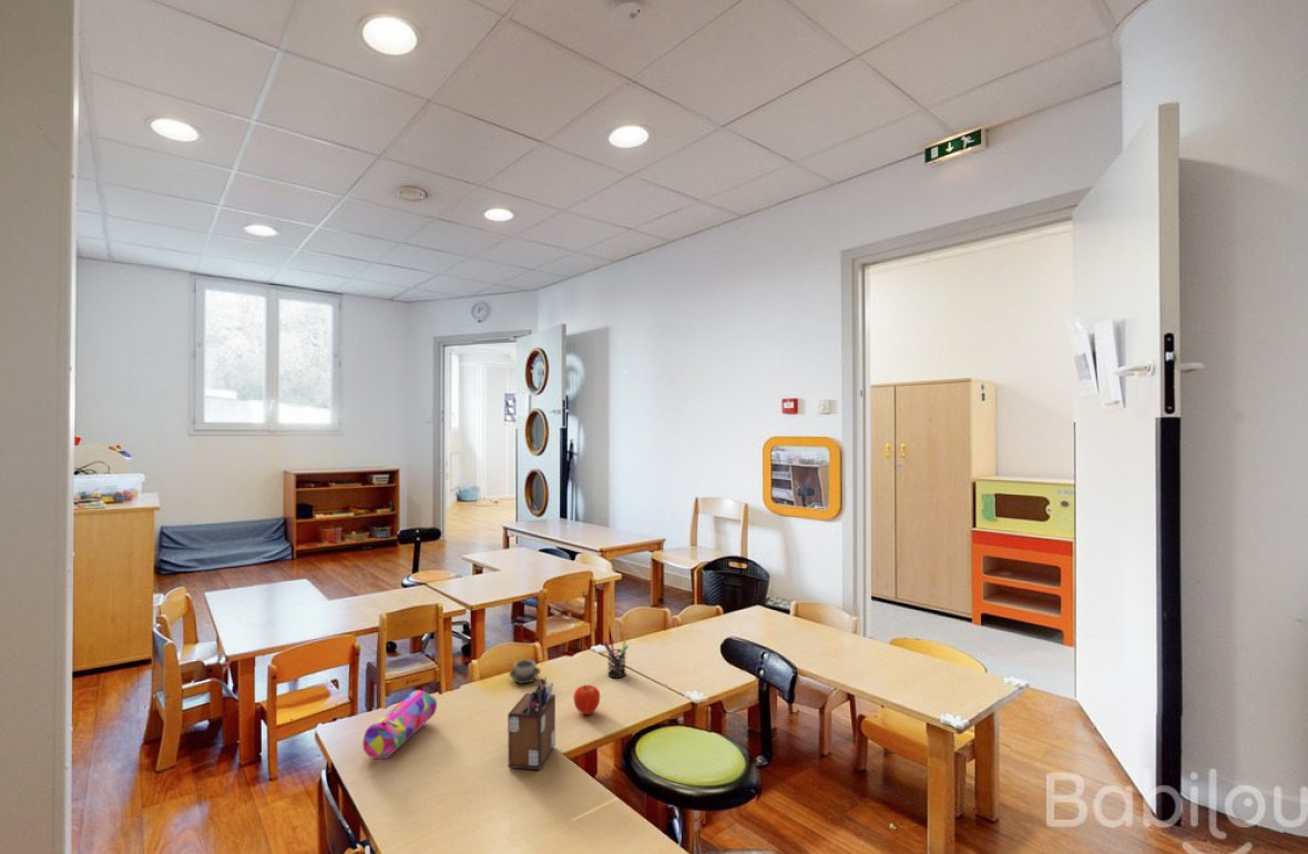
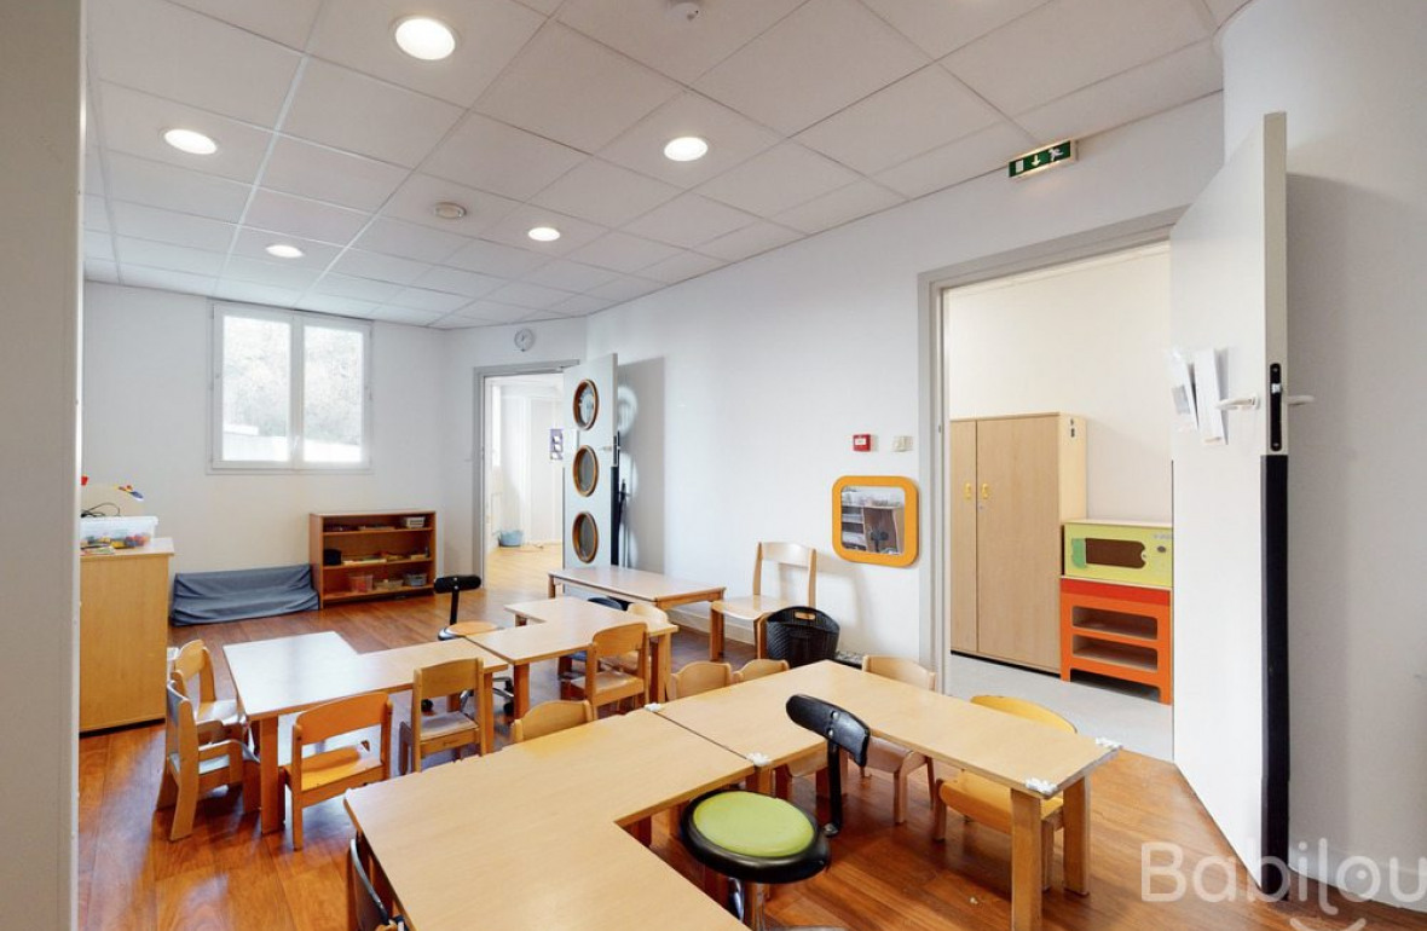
- fruit (586, 699)
- desk organizer (532, 720)
- pencil case (401, 722)
- pen holder (617, 655)
- cup (524, 671)
